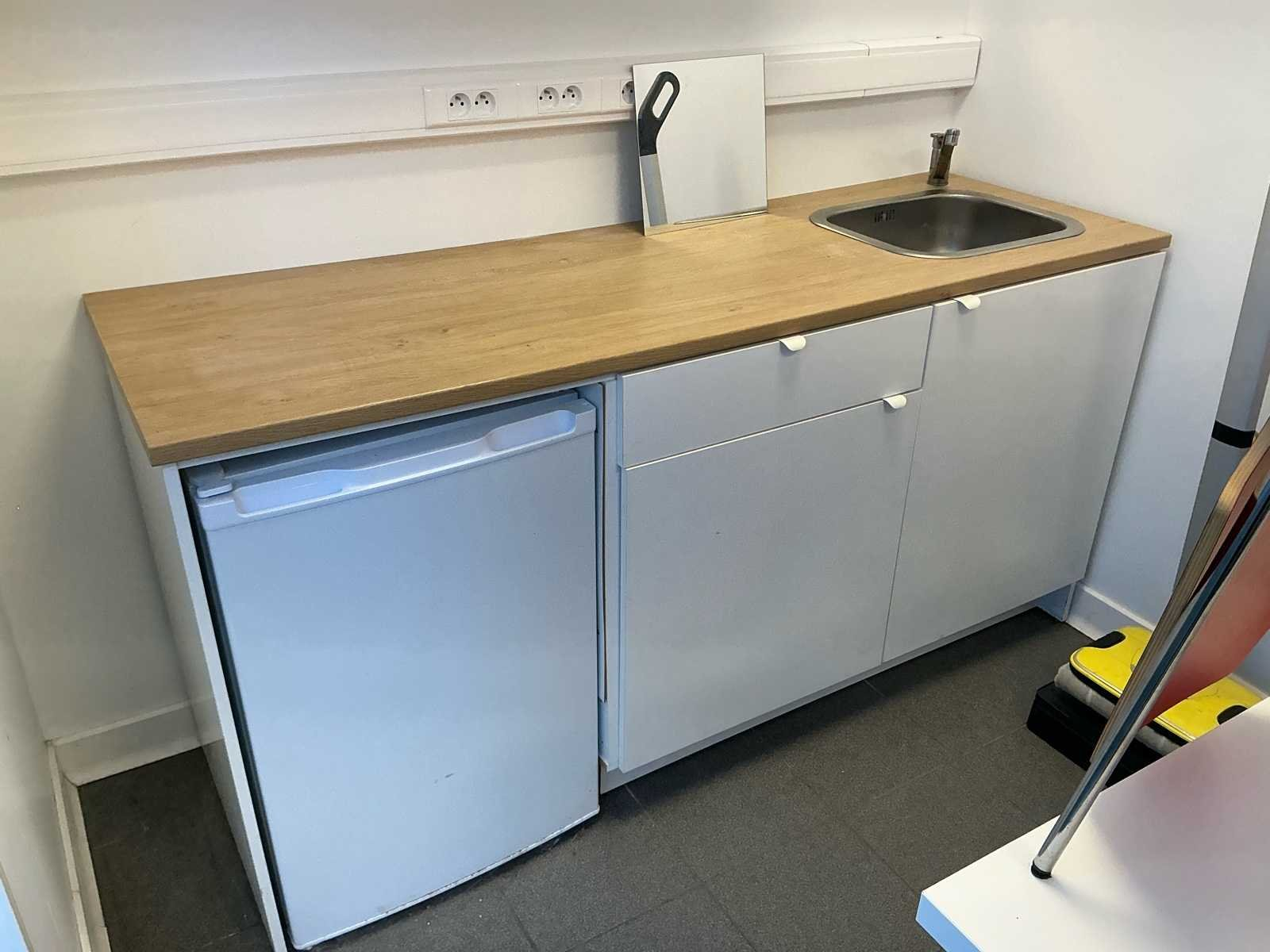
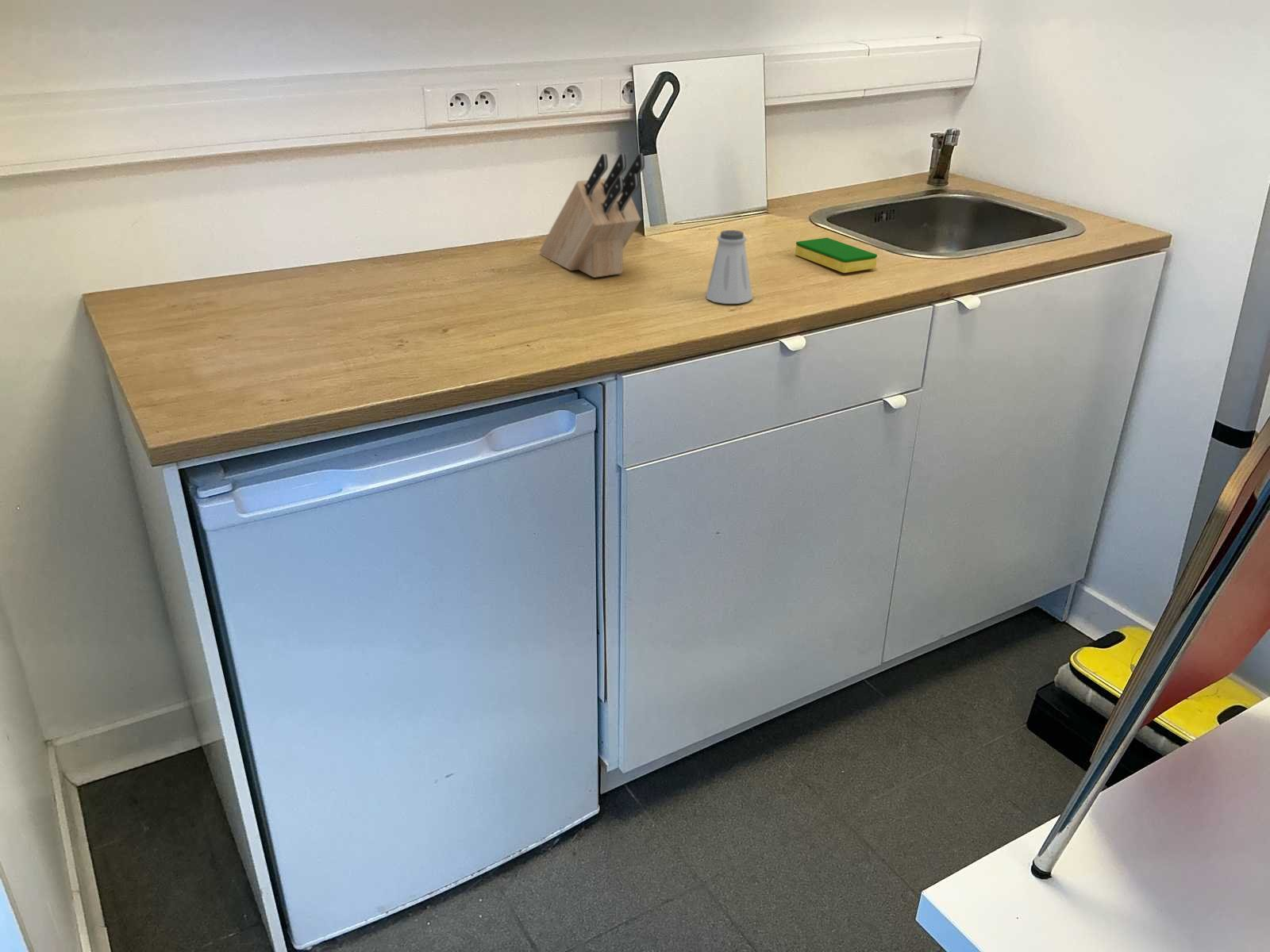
+ saltshaker (730, 265)
+ knife block (592, 207)
+ dish sponge (835, 255)
